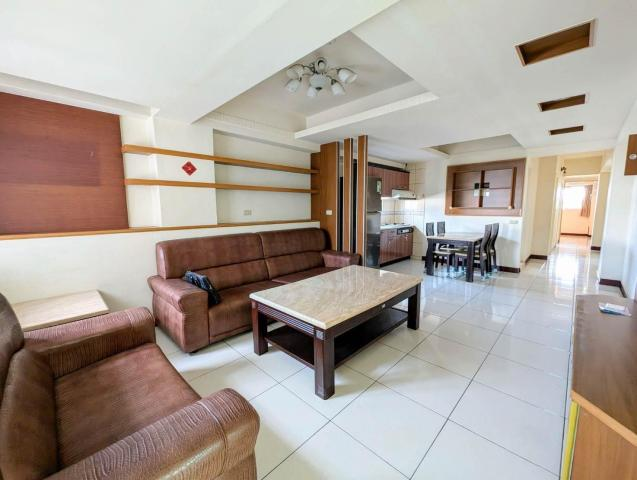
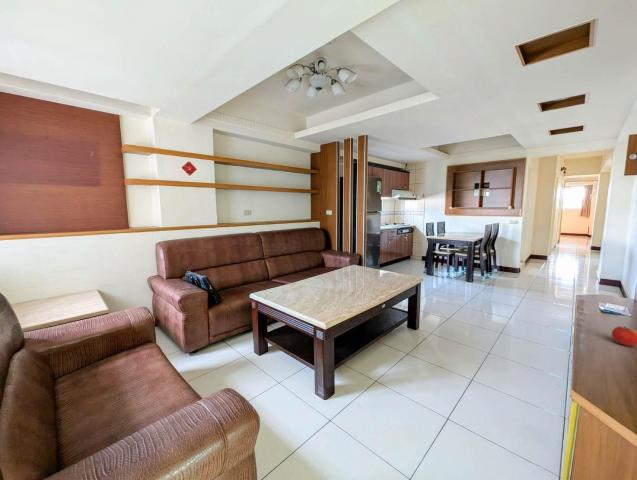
+ apple (625, 335)
